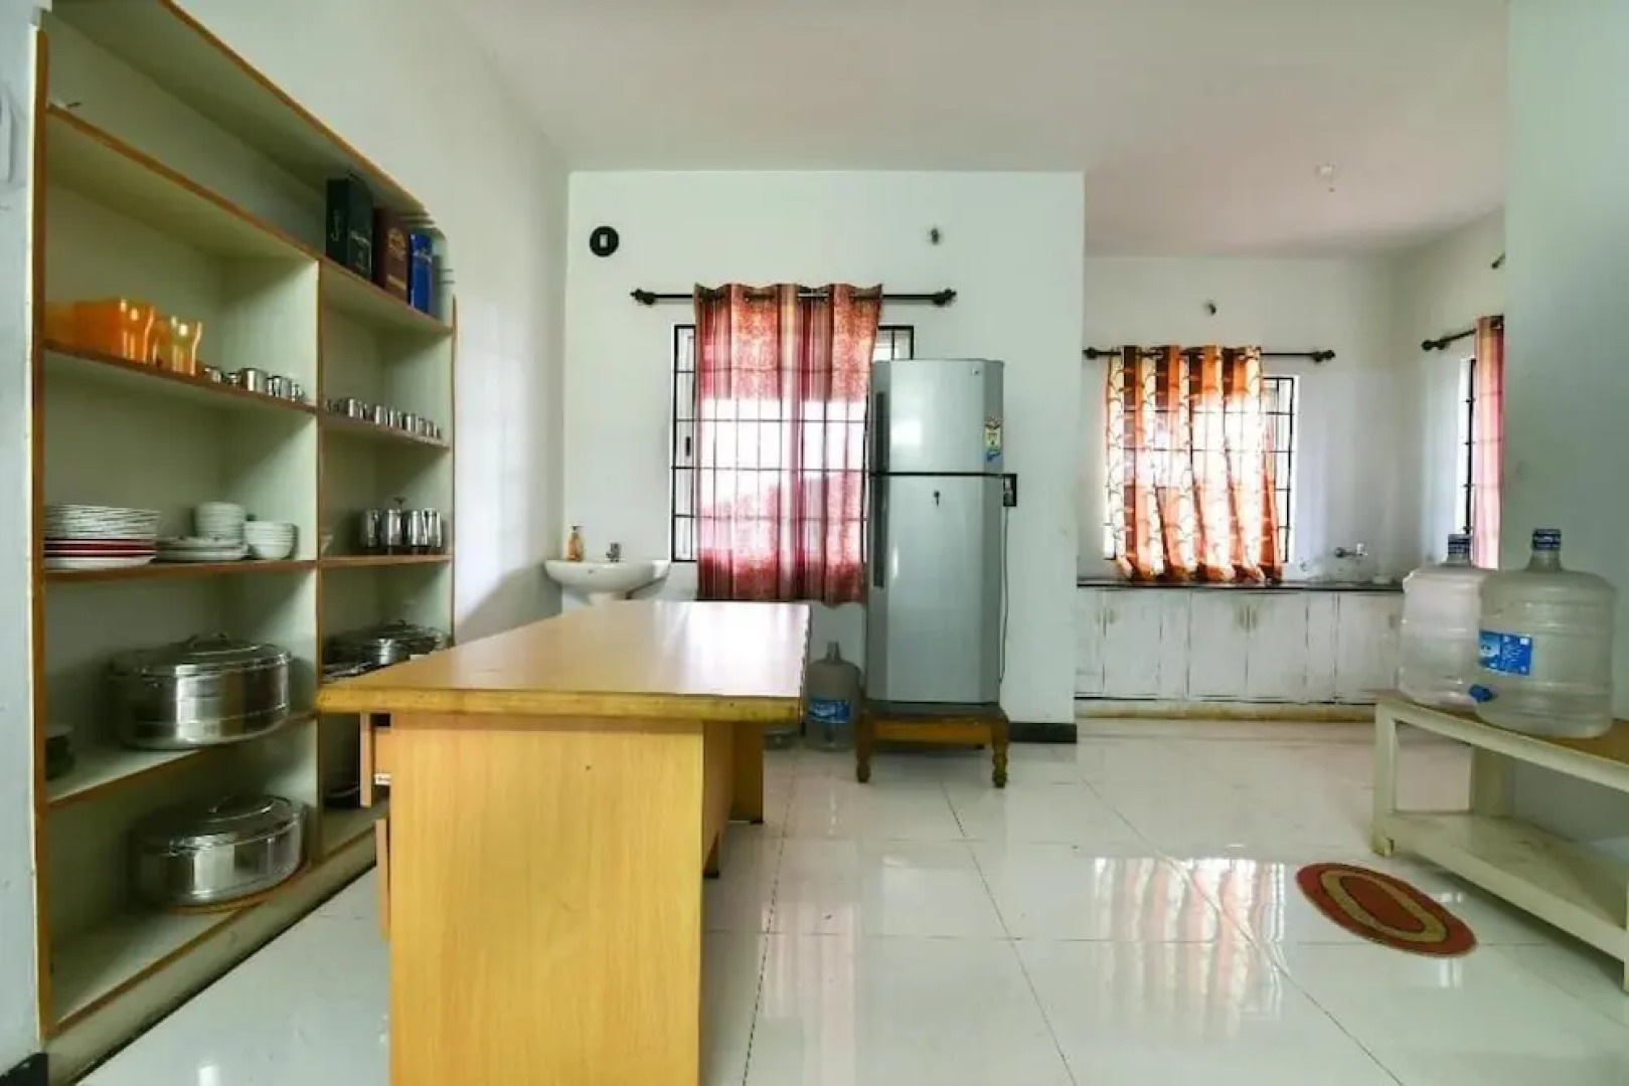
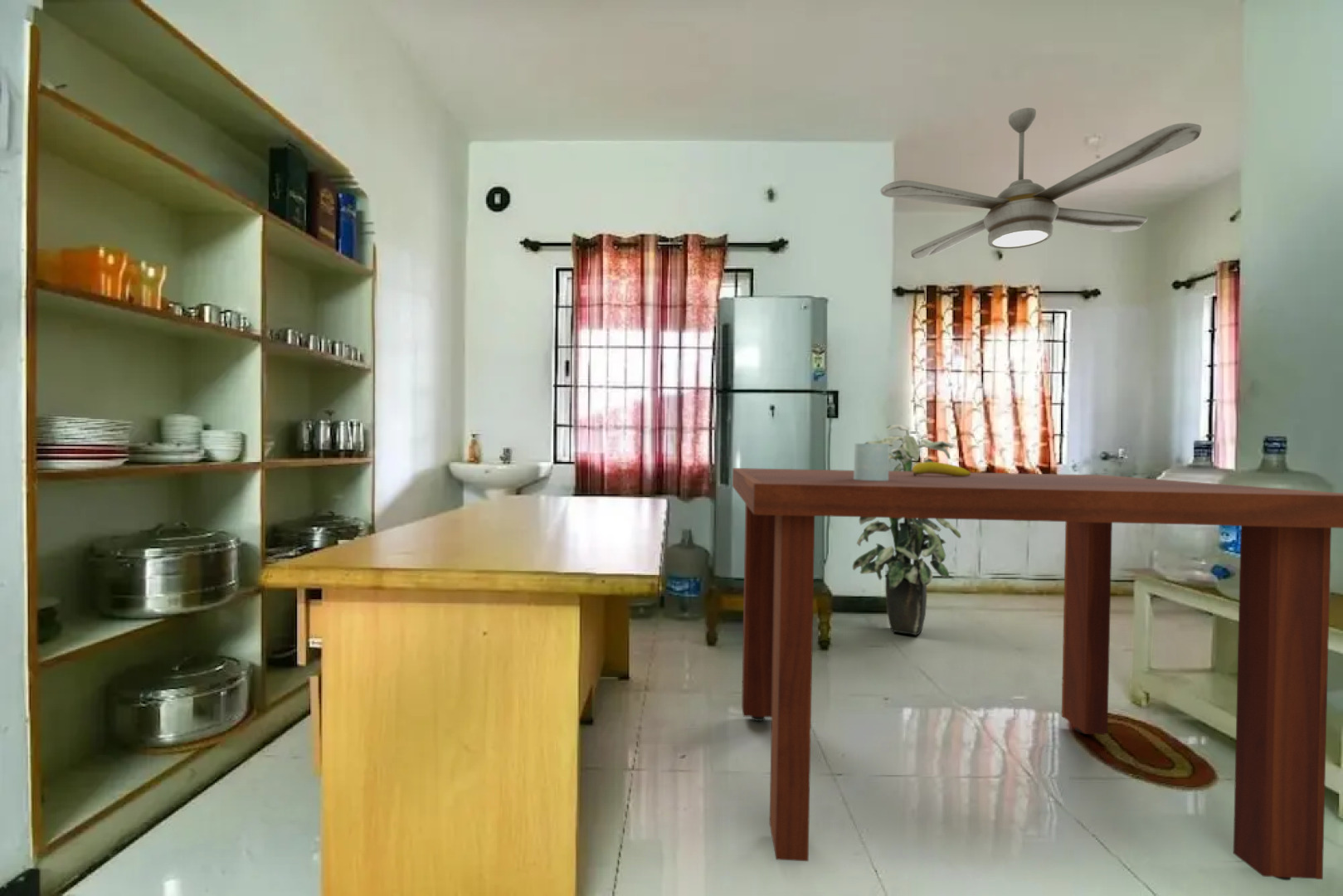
+ fruit (937, 468)
+ indoor plant (902, 527)
+ dining table (1063, 629)
+ ceiling fan (1020, 177)
+ glass (871, 460)
